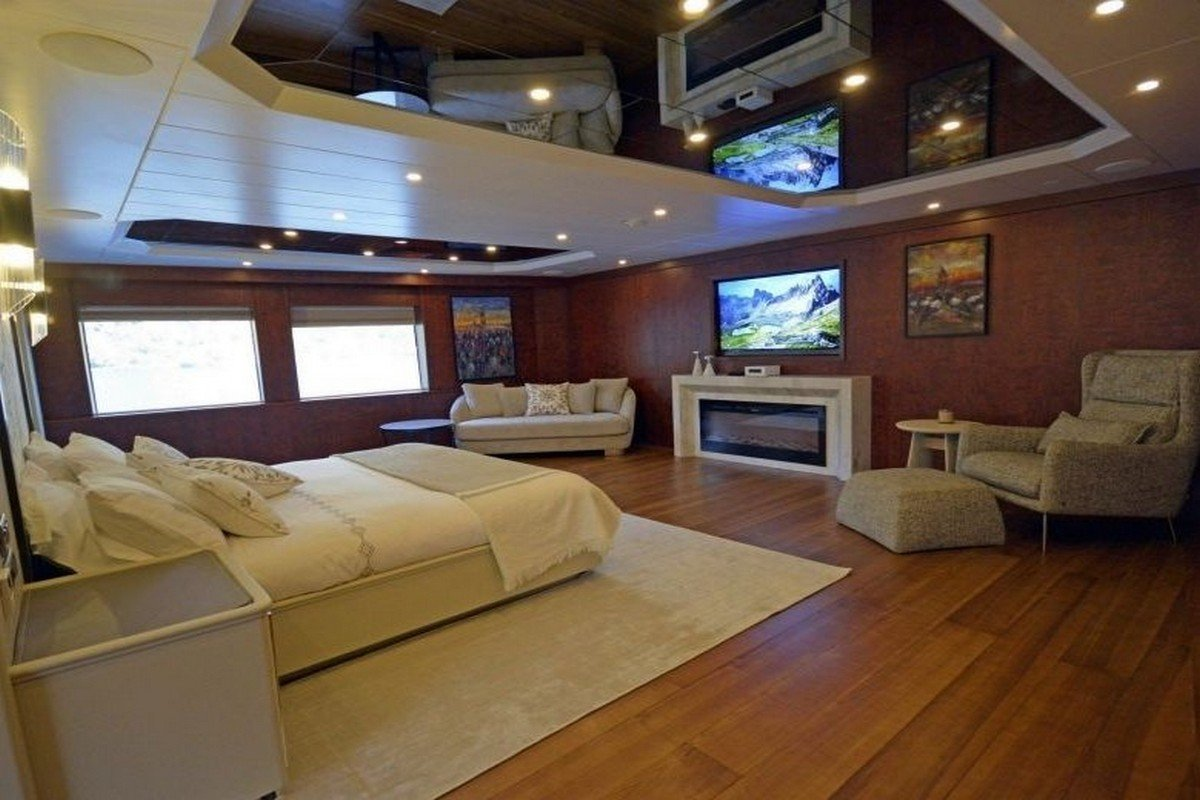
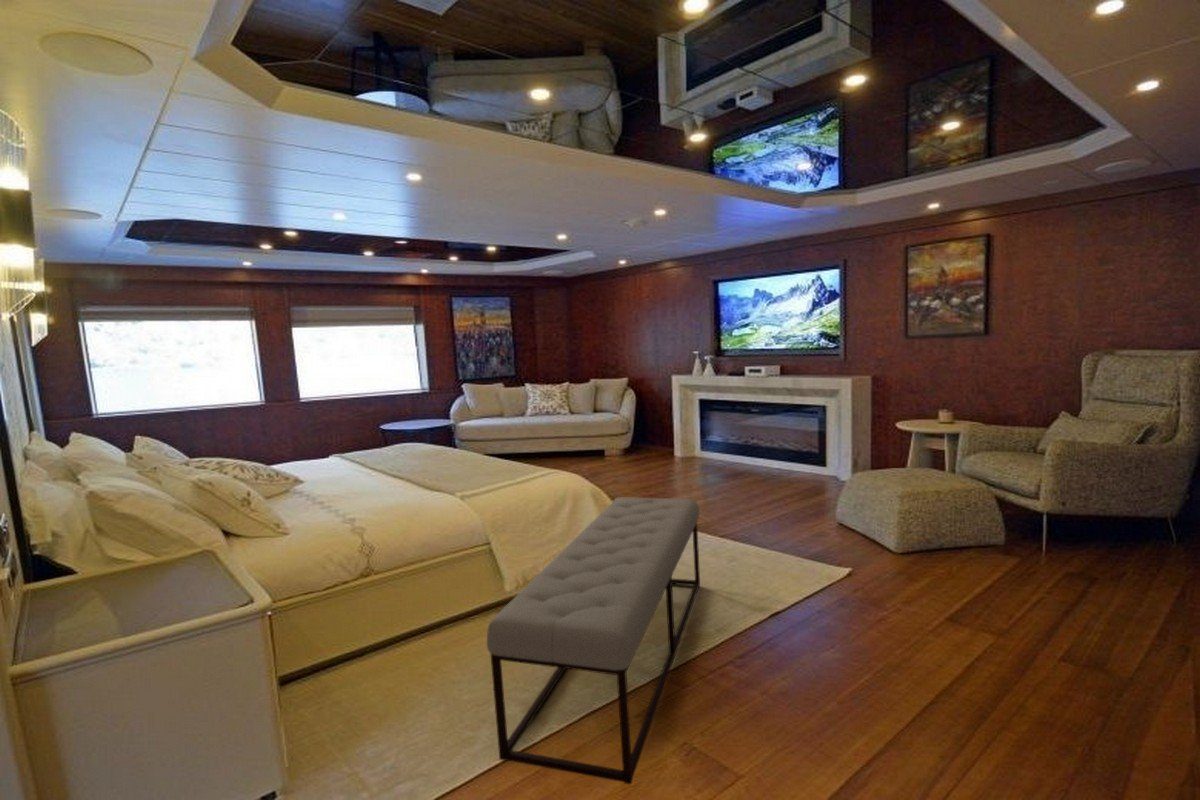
+ bench (621, 597)
